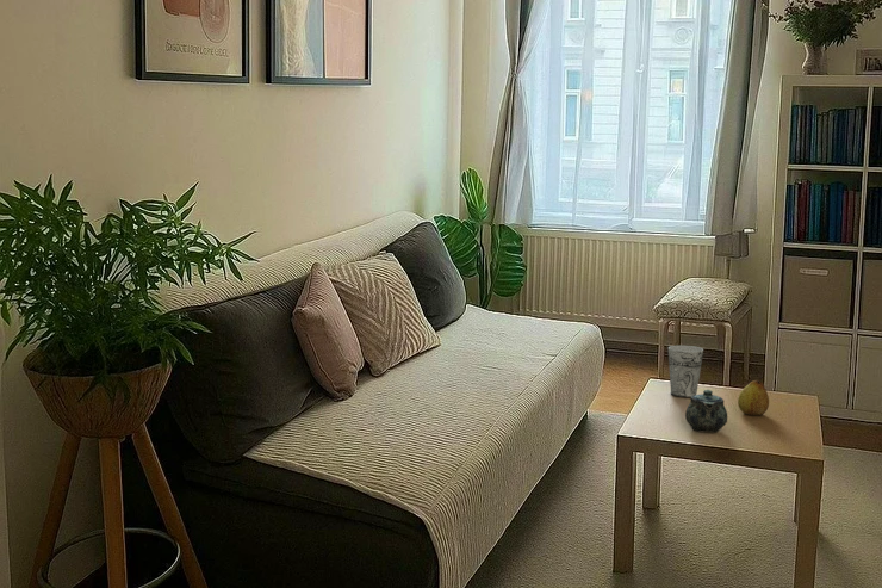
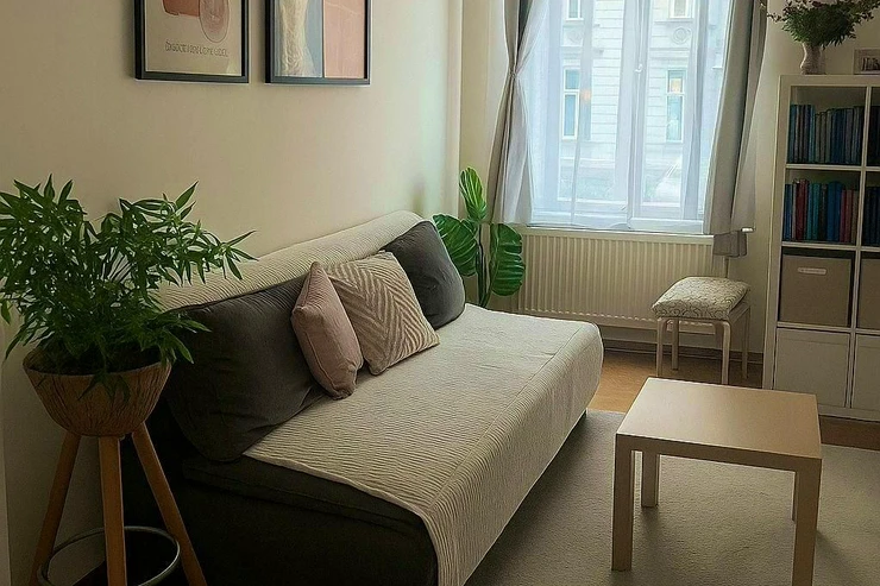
- cup (684, 371)
- fruit (753, 394)
- chinaware (707, 409)
